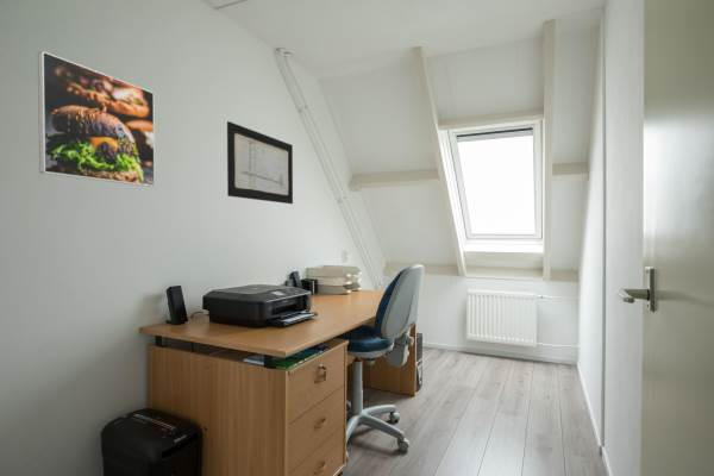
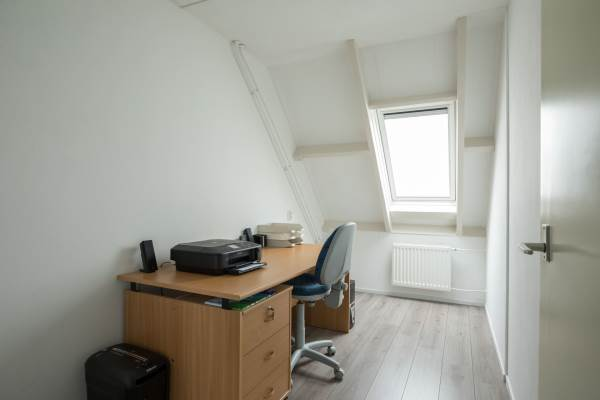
- wall art (263, 167)
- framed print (104, 127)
